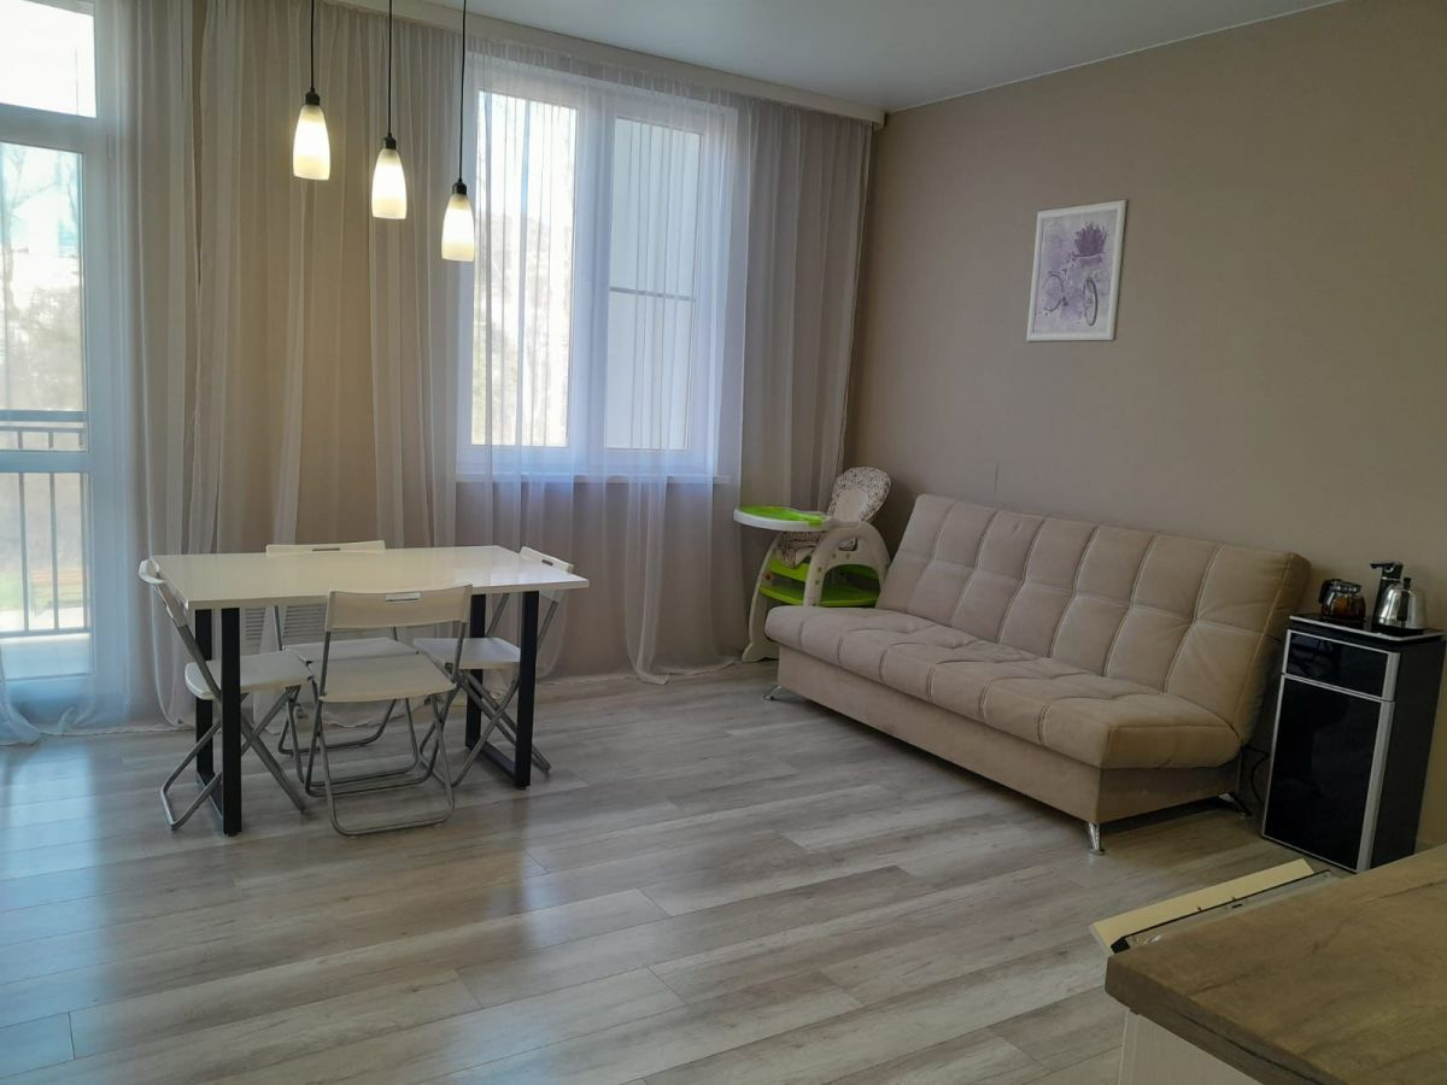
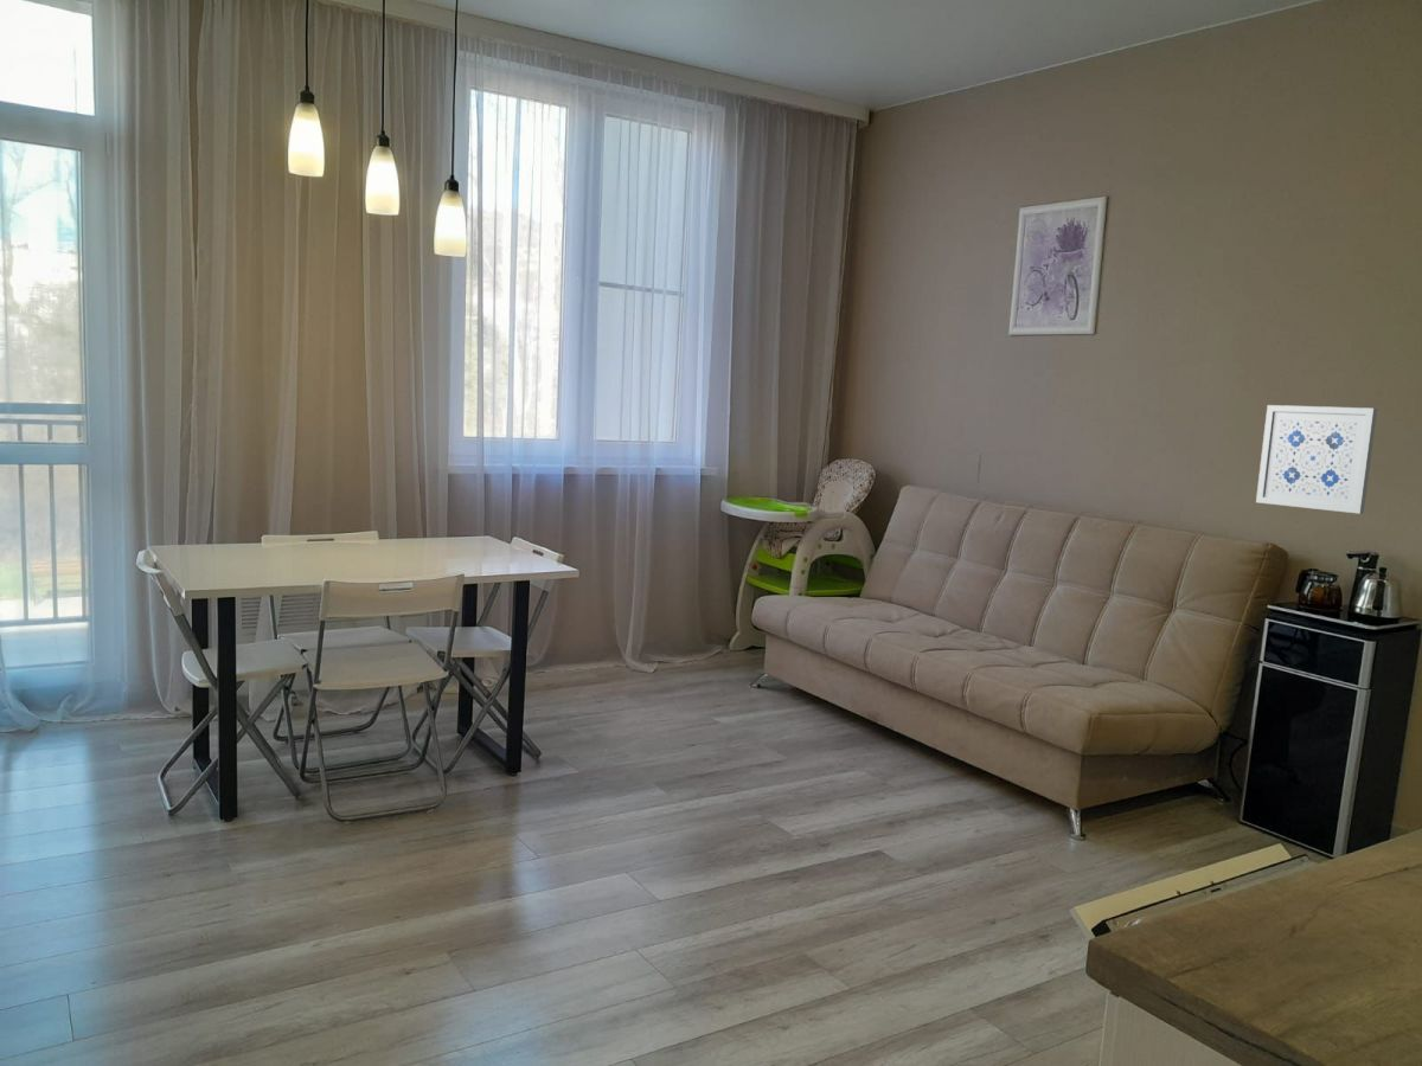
+ wall art (1313, 457)
